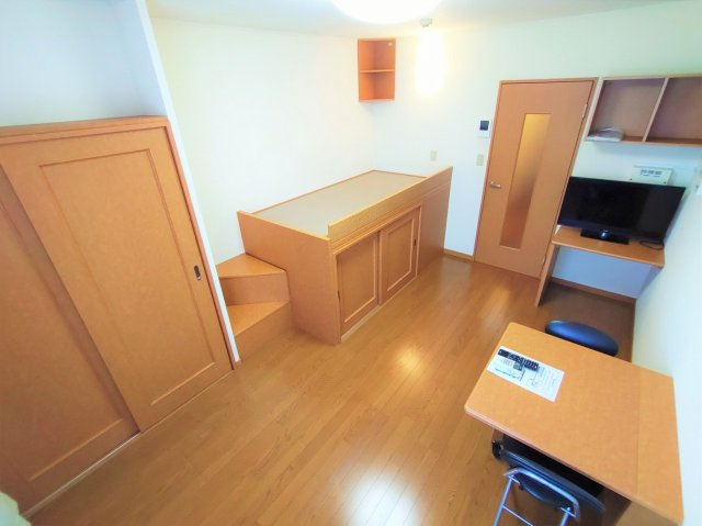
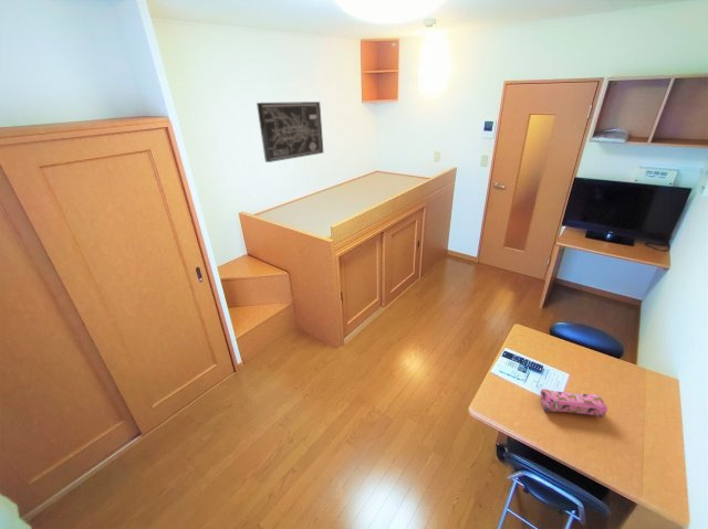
+ pencil case (572, 402)
+ wall art (293, 130)
